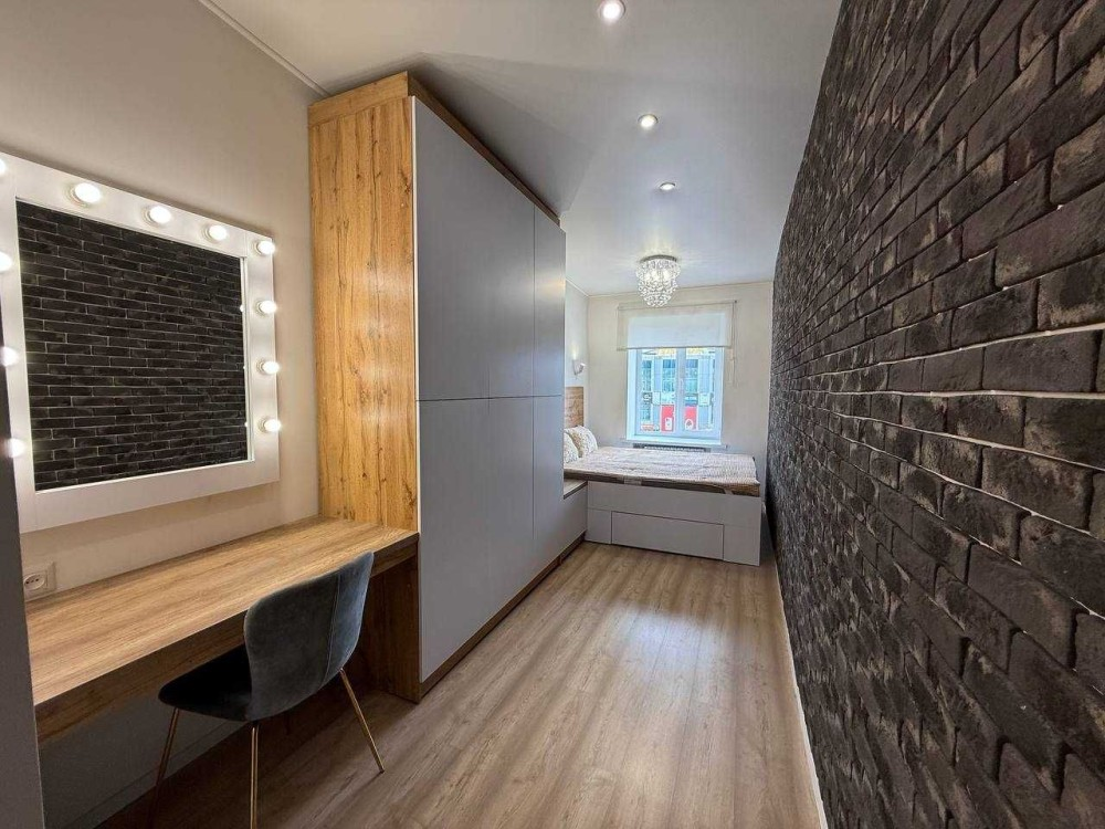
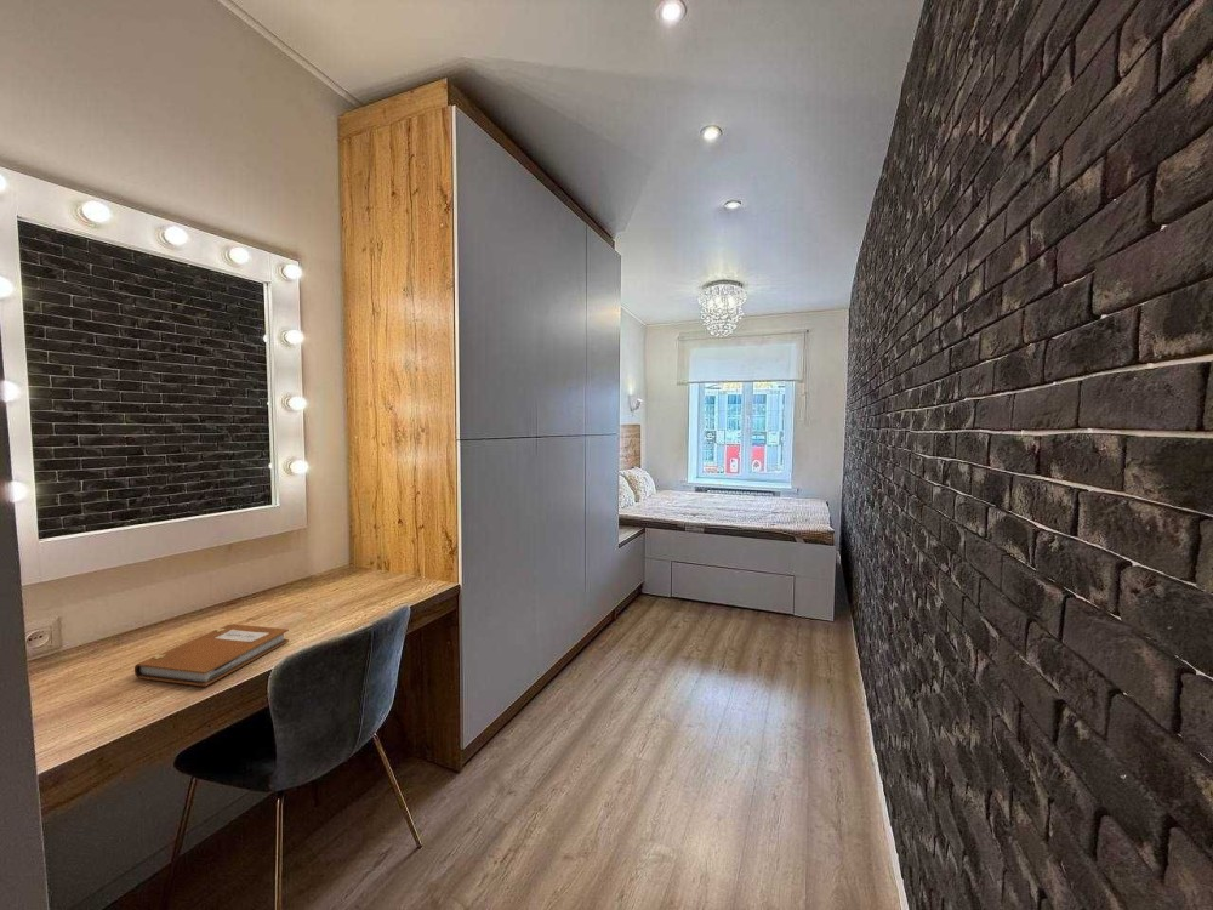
+ notebook (220, 649)
